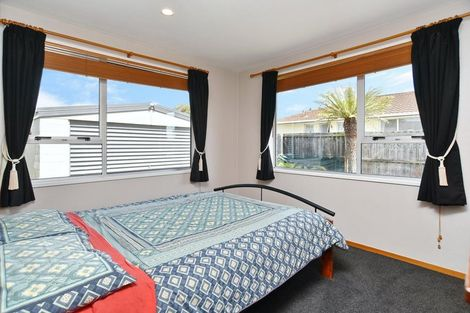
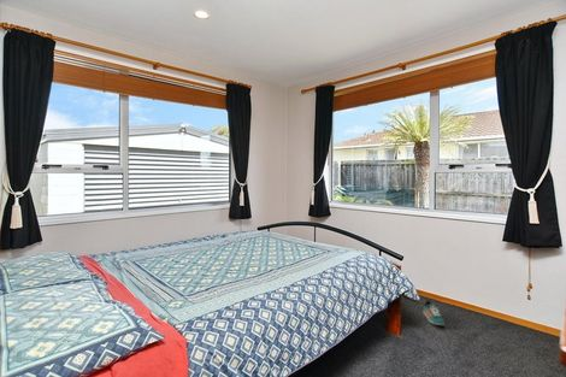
+ sneaker (432, 312)
